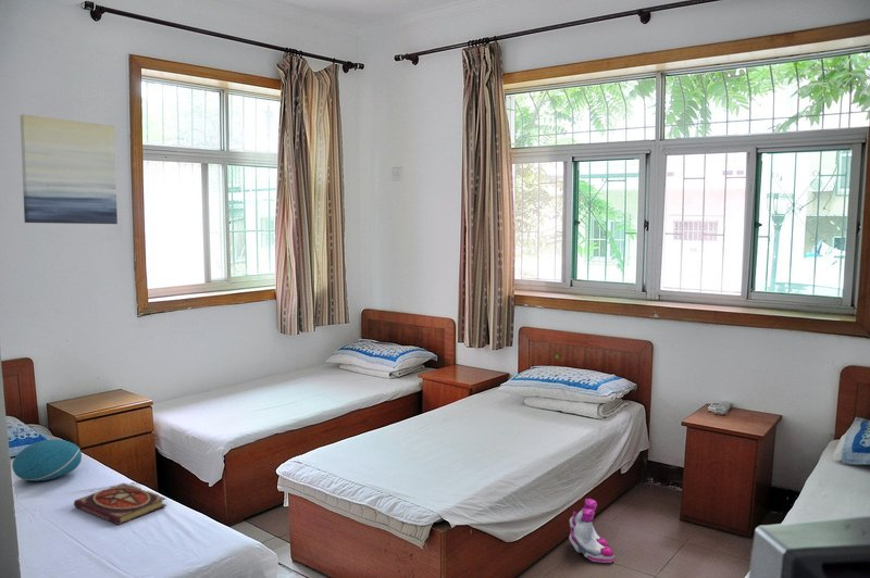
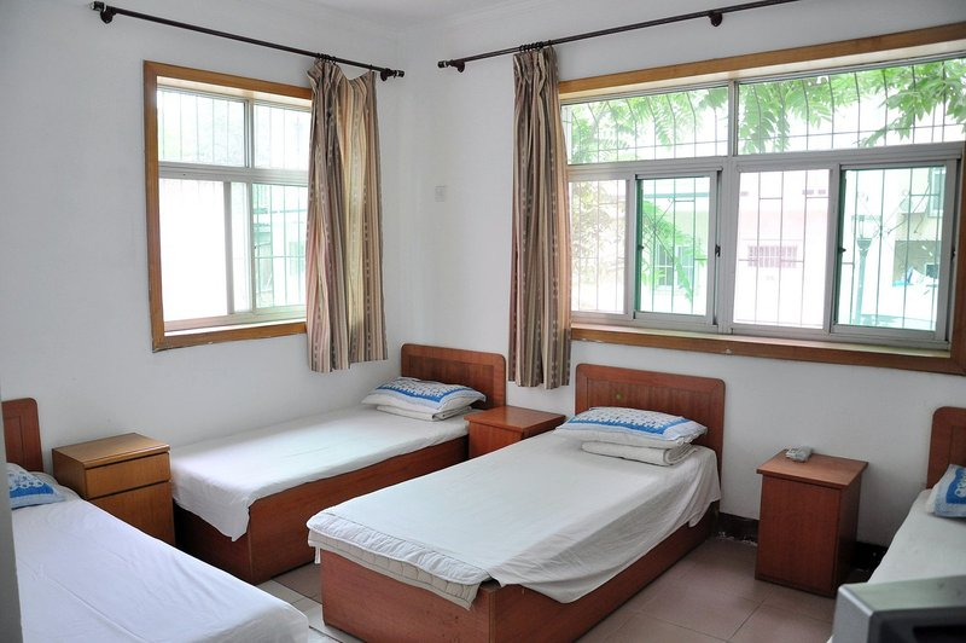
- boots (591, 527)
- book (121, 500)
- wall art (71, 172)
- cushion (47, 458)
